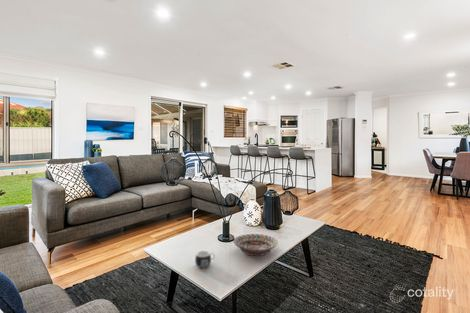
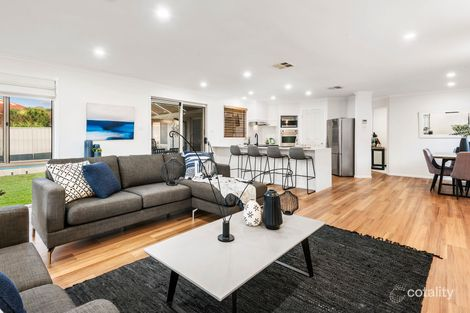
- decorative bowl (255, 246)
- mug (205, 258)
